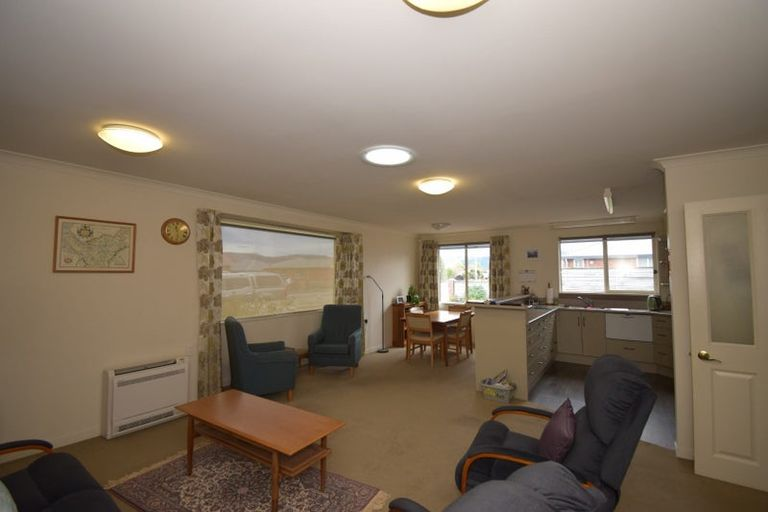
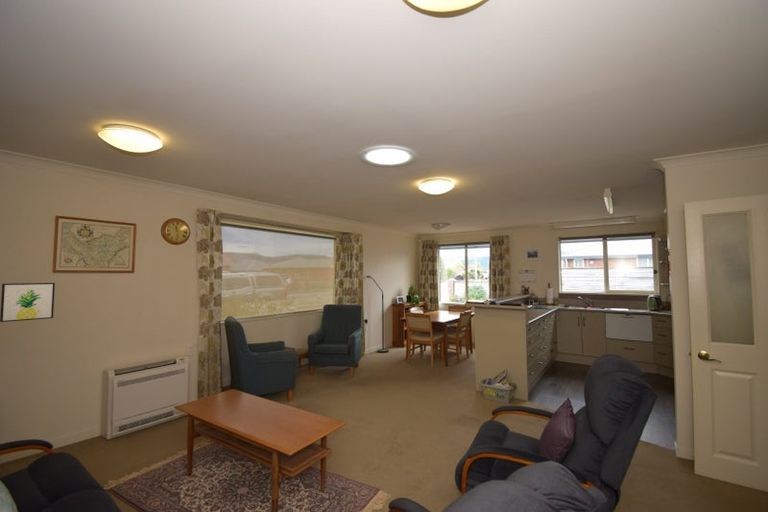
+ wall art (28, 301)
